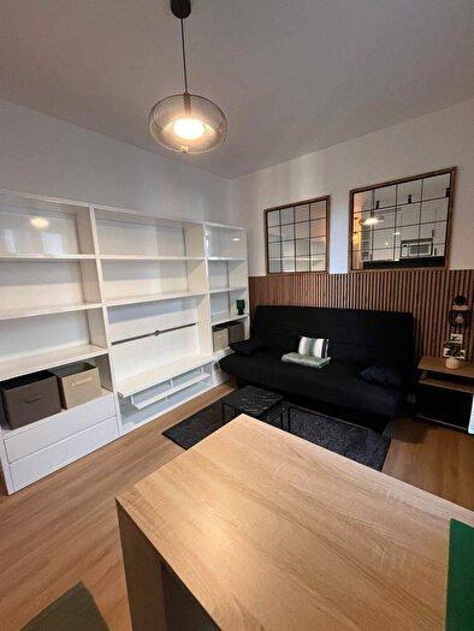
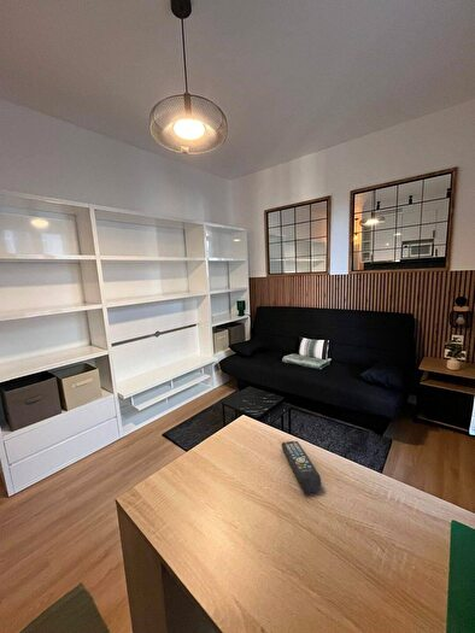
+ remote control (299, 462)
